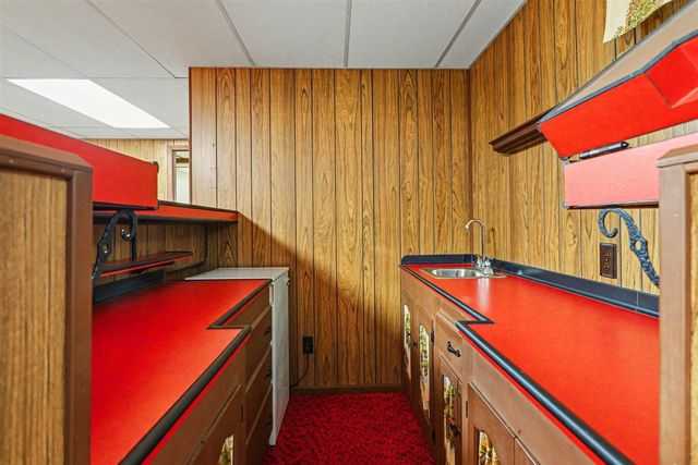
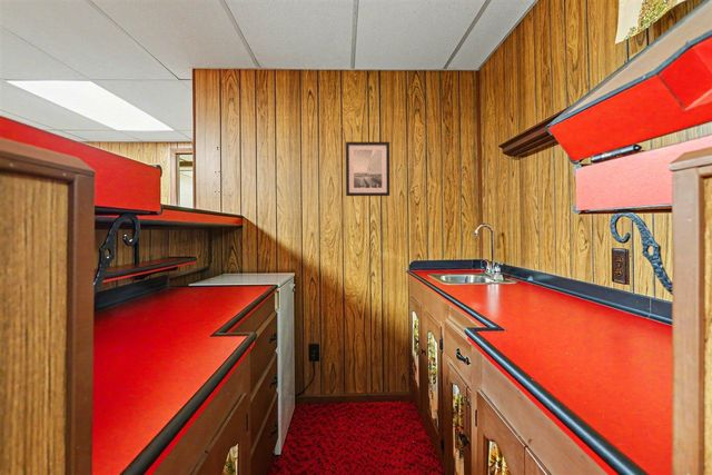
+ wall art (367, 168)
